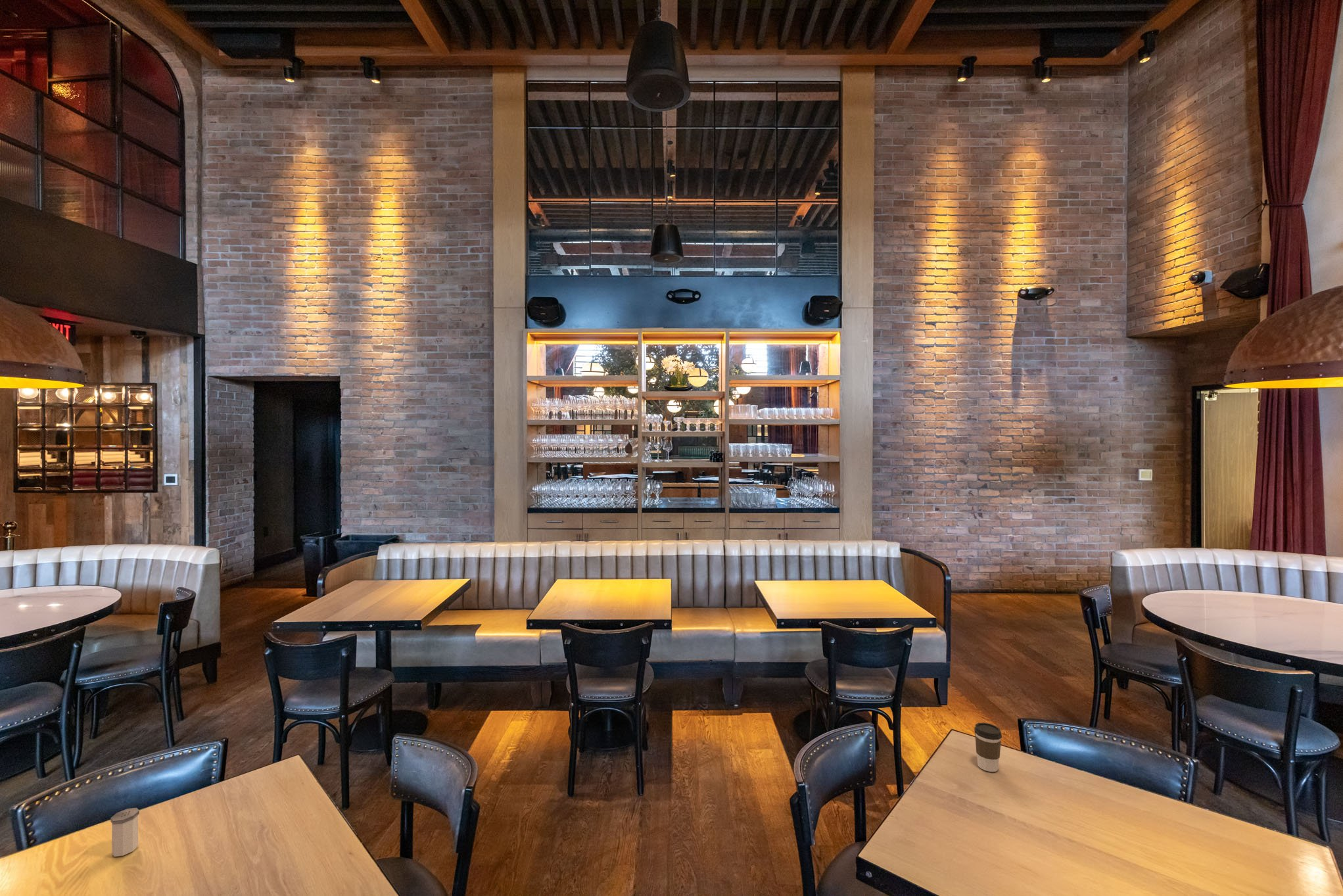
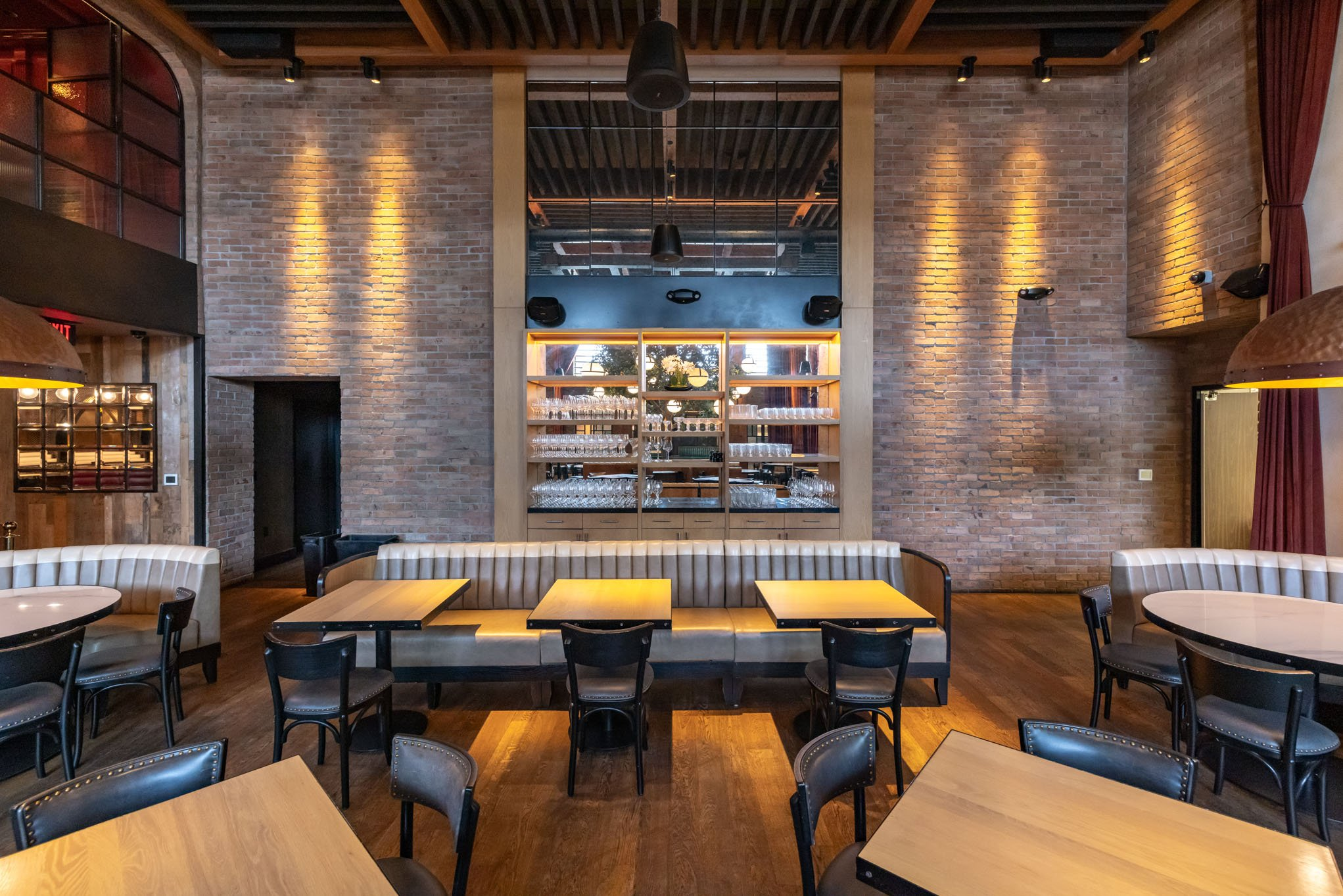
- salt shaker (125, 832)
- coffee cup (987, 747)
